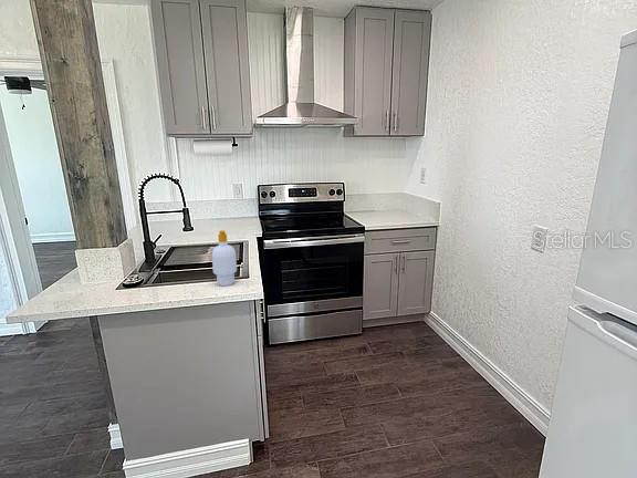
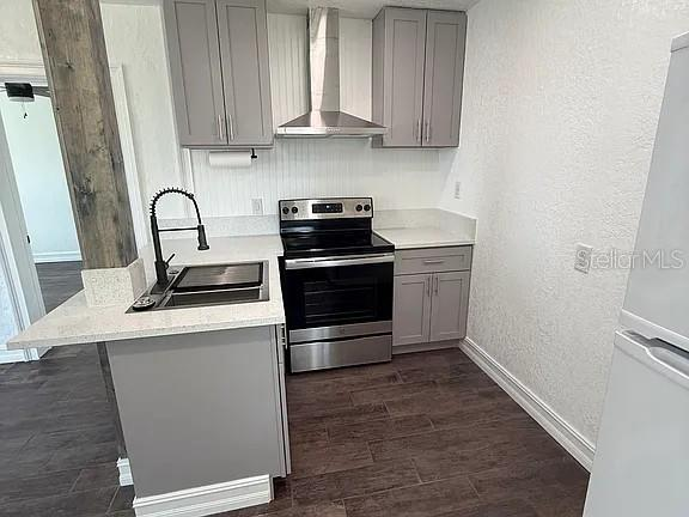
- soap bottle (223, 257)
